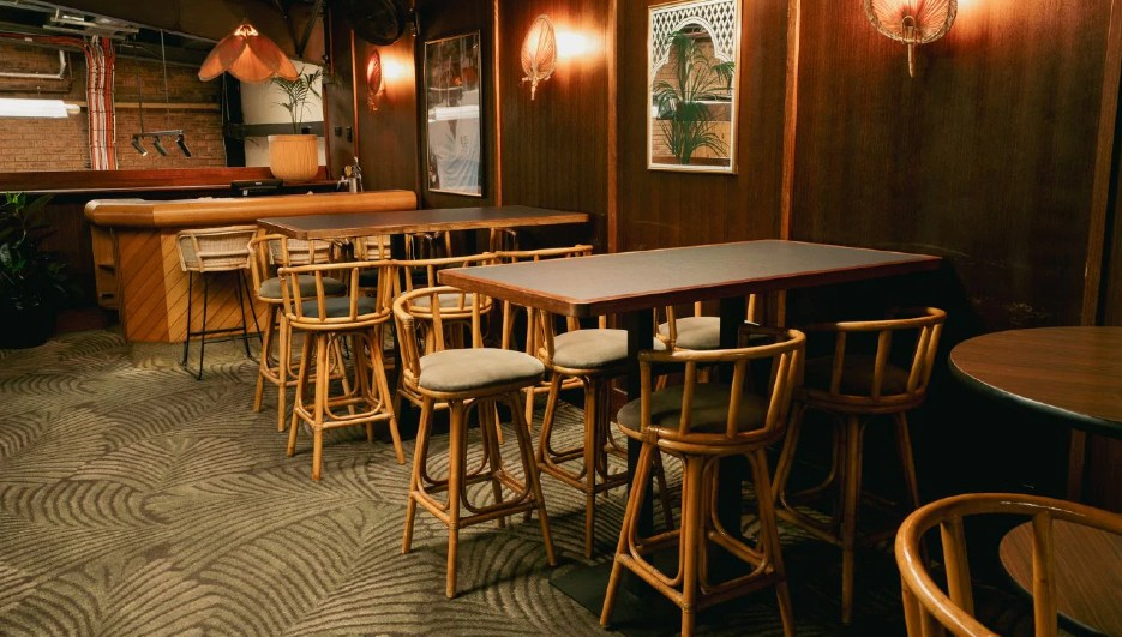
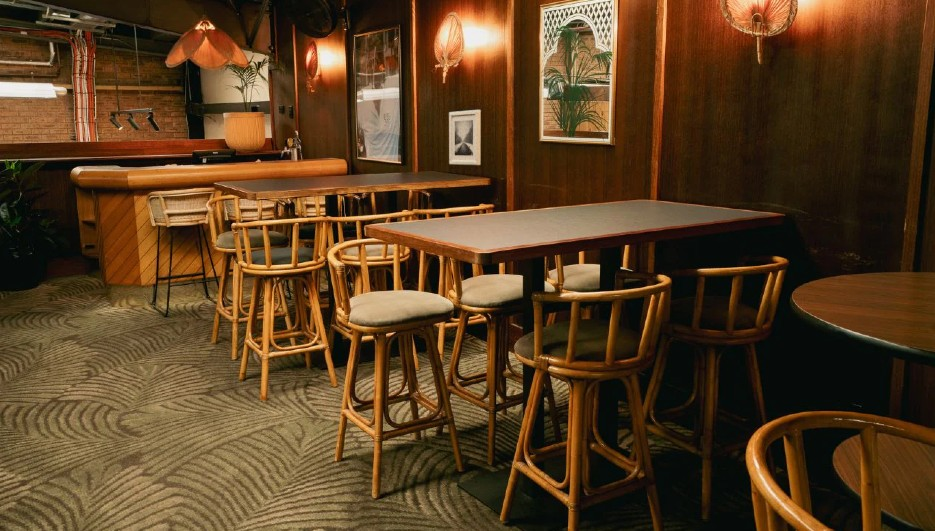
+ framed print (464, 138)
